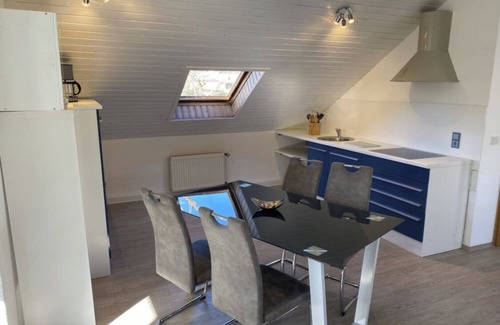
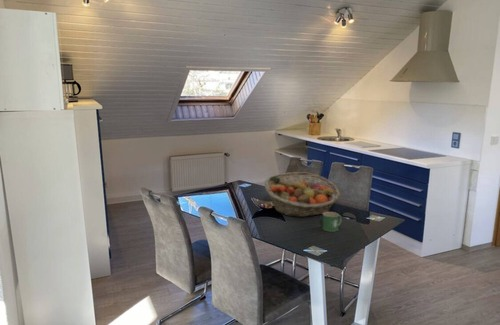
+ mug (332, 221)
+ fruit basket (301, 193)
